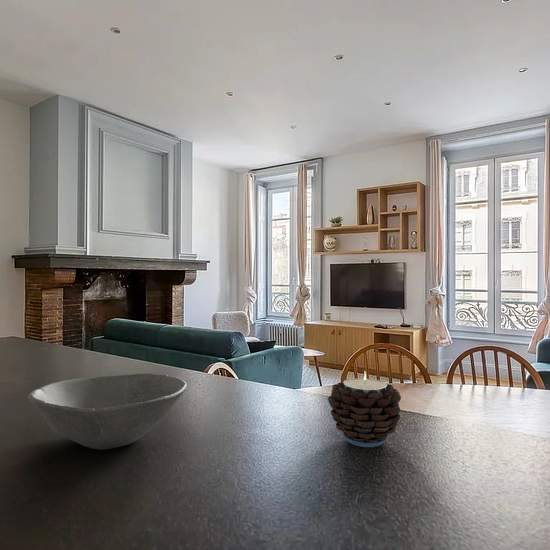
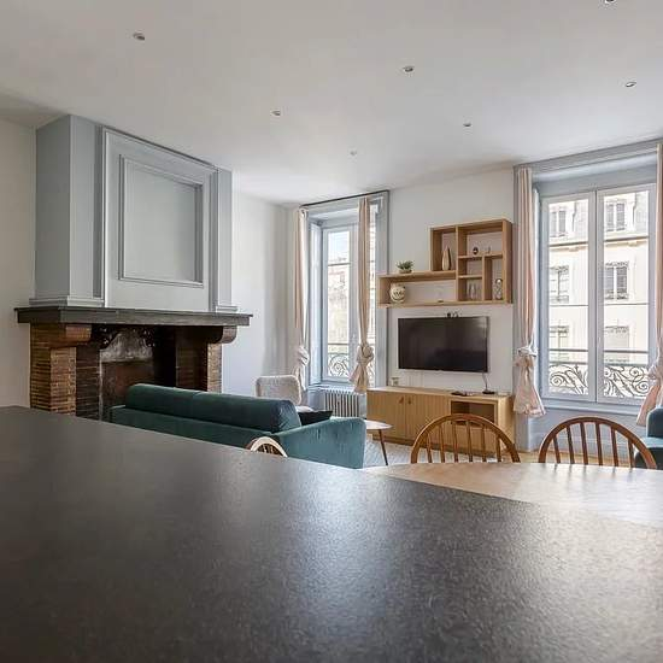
- candle (364, 405)
- bowl (112, 410)
